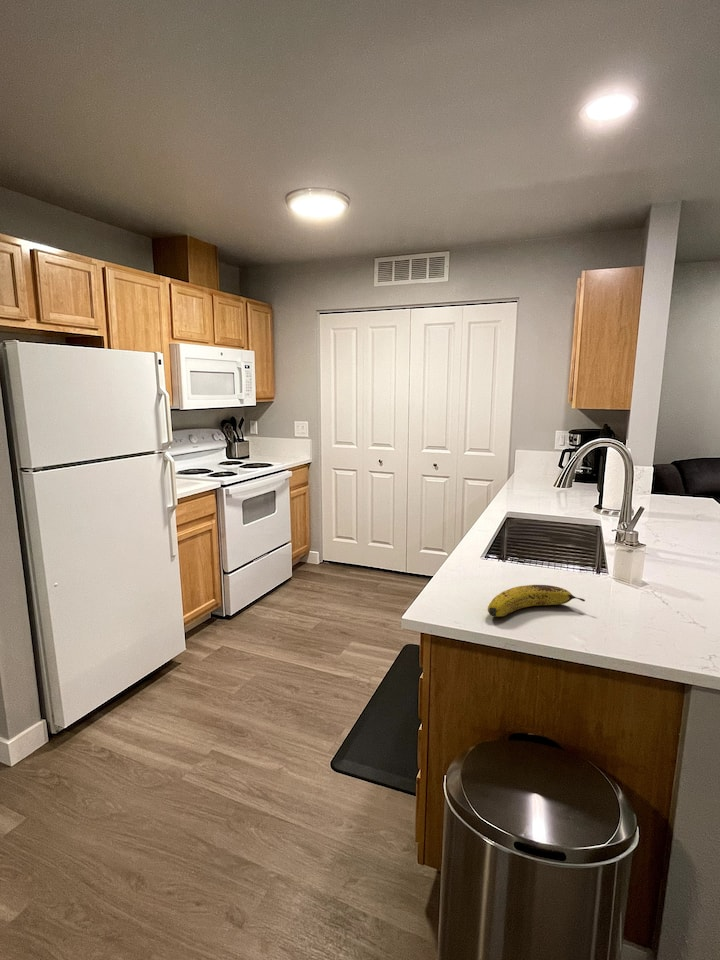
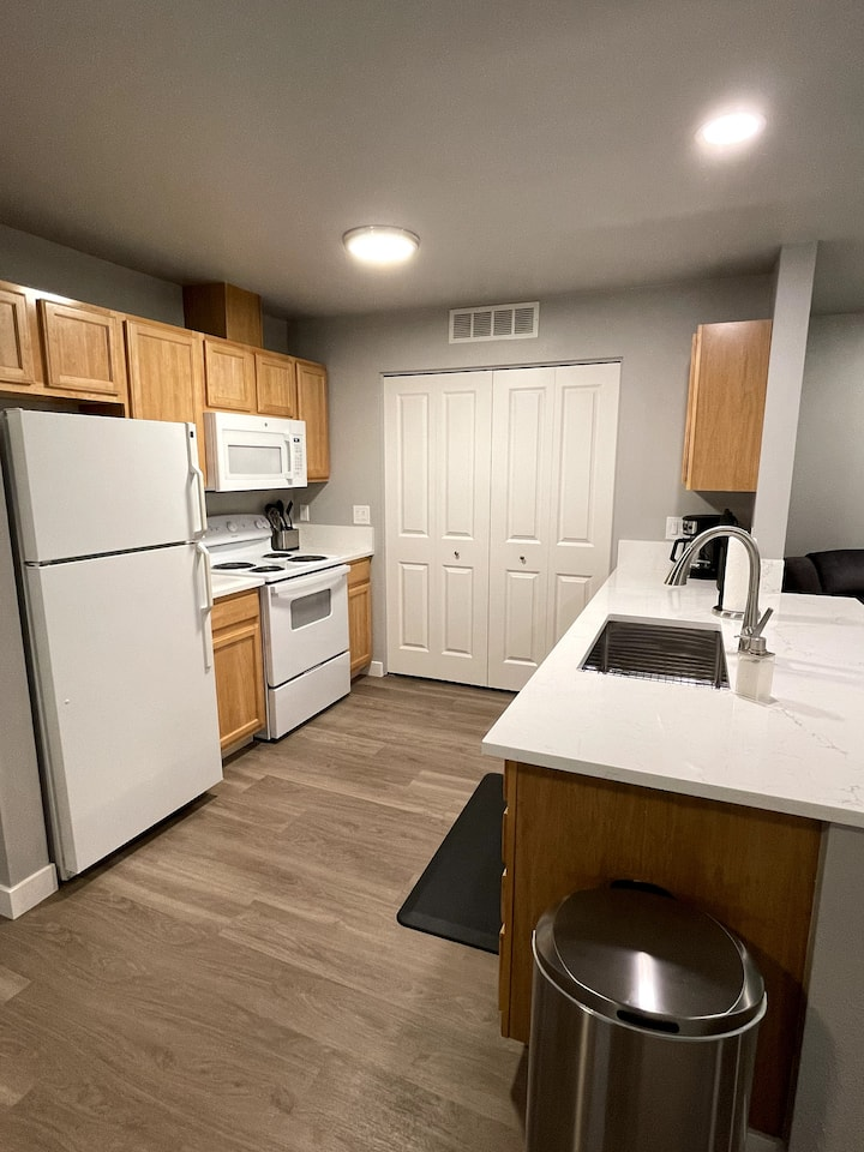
- fruit (534, 603)
